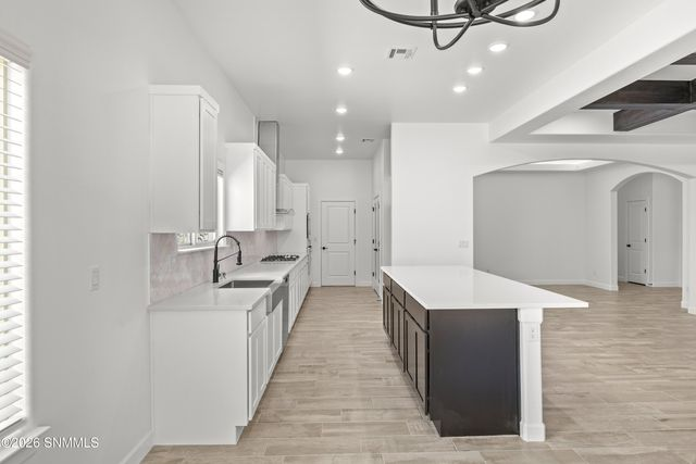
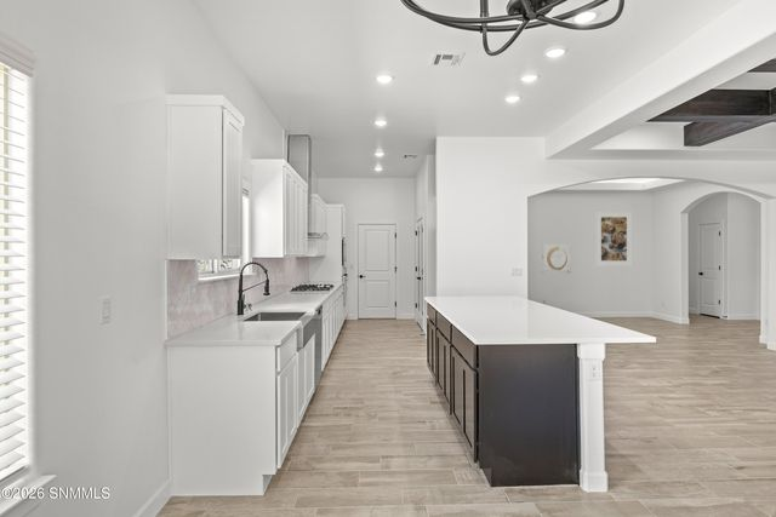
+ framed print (614, 239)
+ wall art (557, 258)
